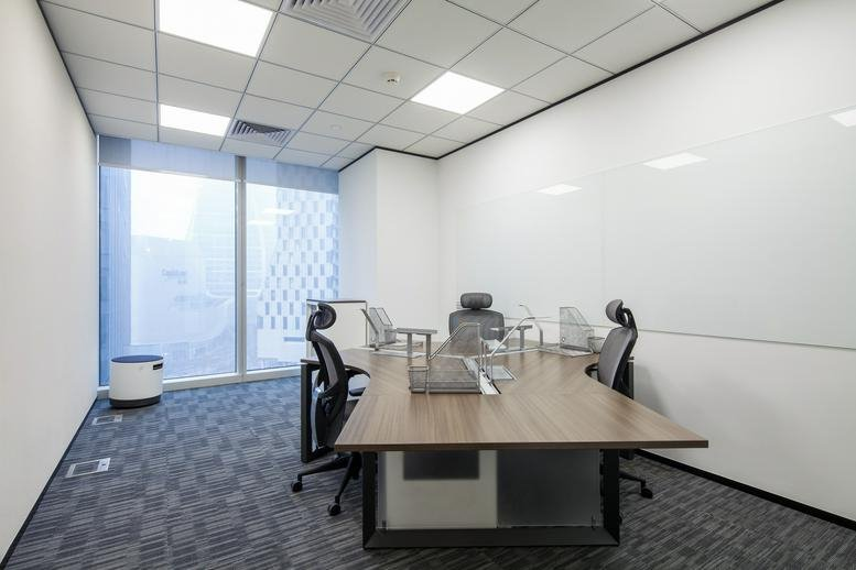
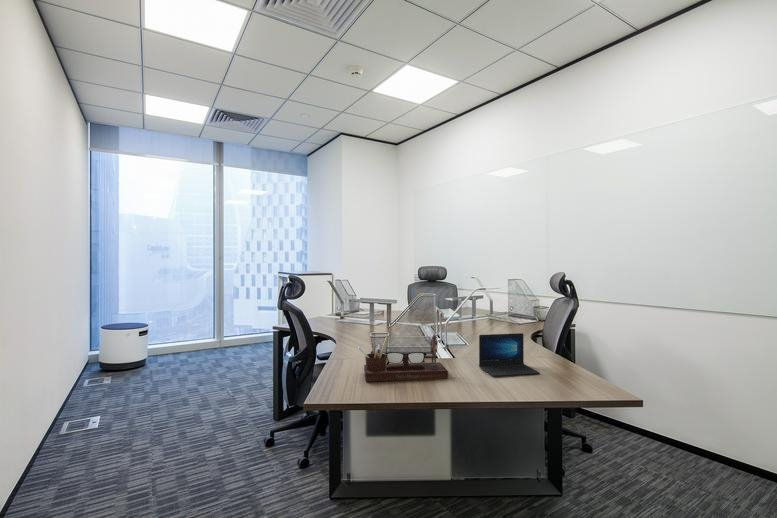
+ laptop (508, 353)
+ desk organizer (401, 355)
